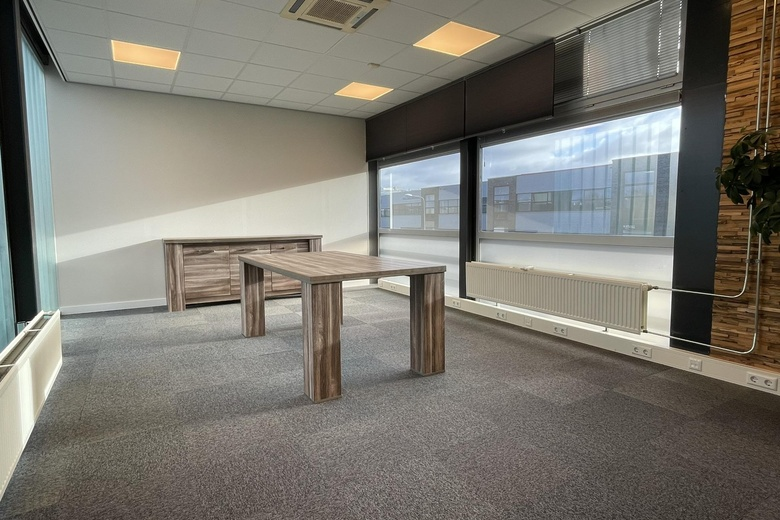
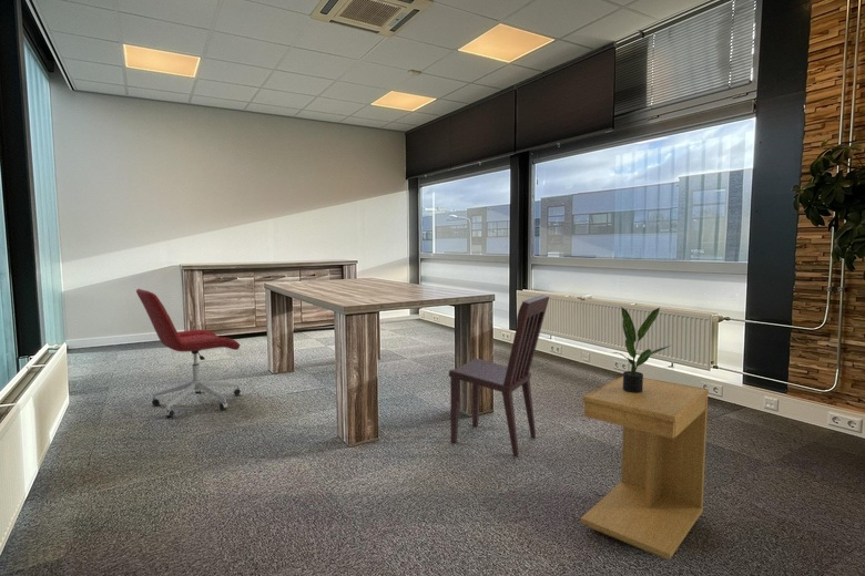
+ potted plant (643, 351)
+ dining chair (498, 369)
+ side table (644, 459)
+ office chair (193, 346)
